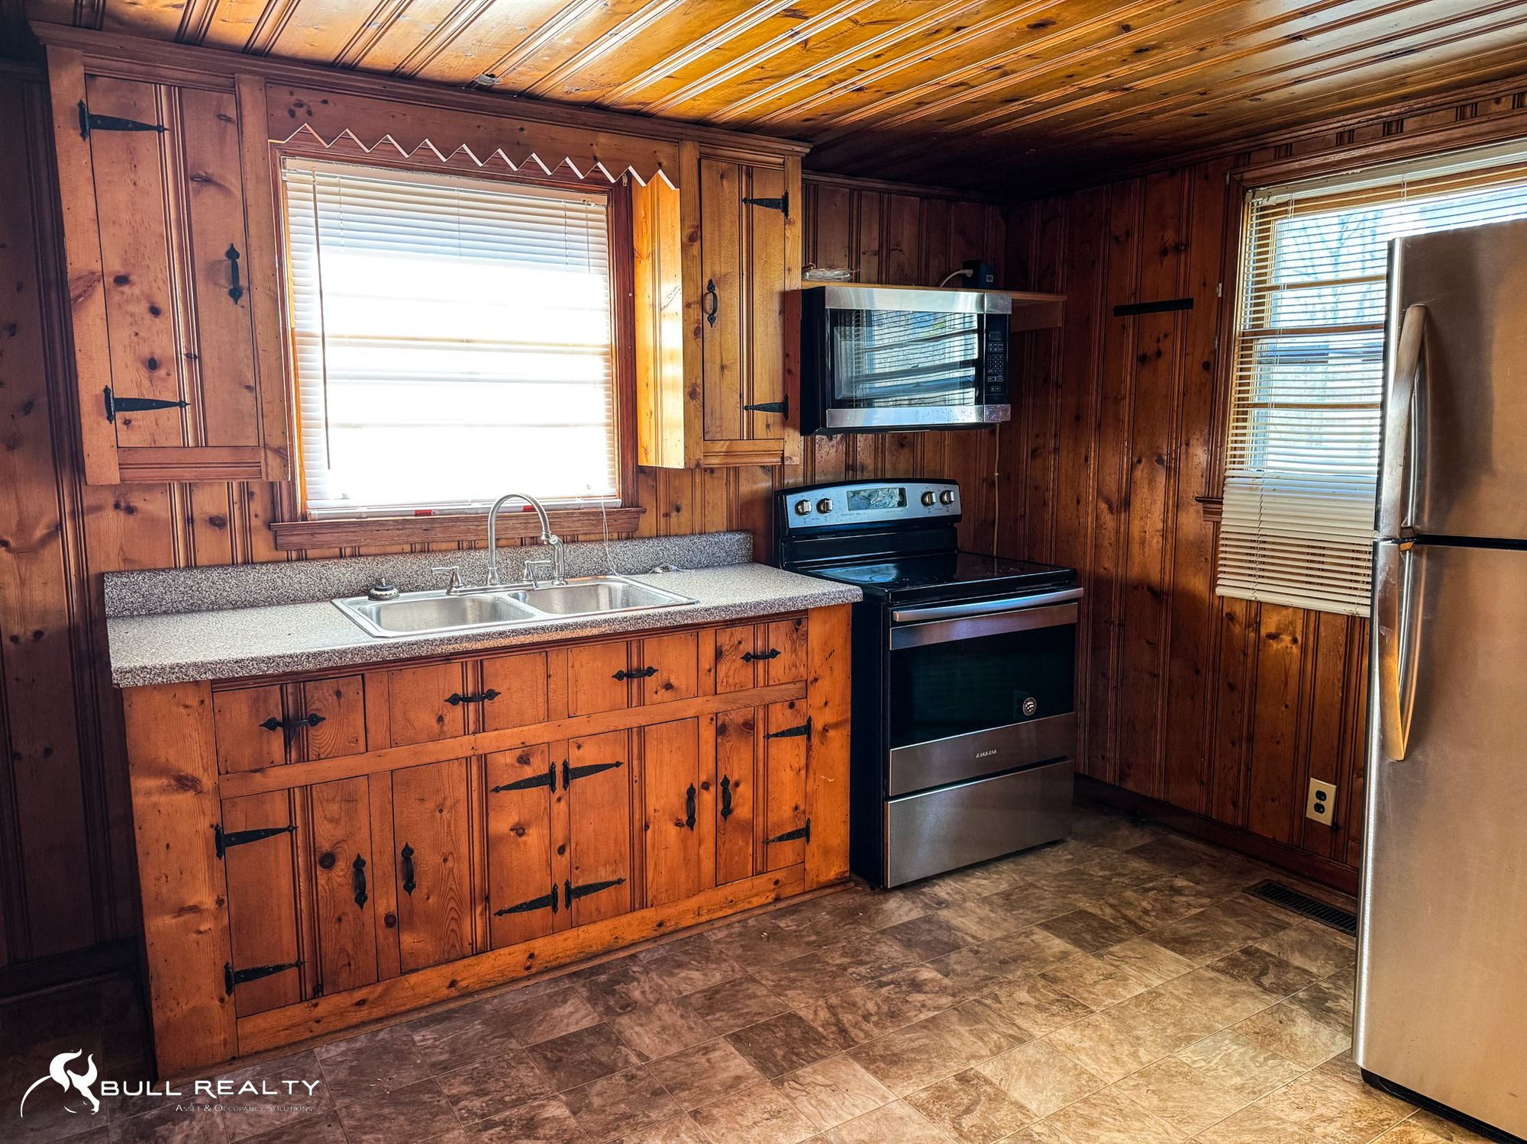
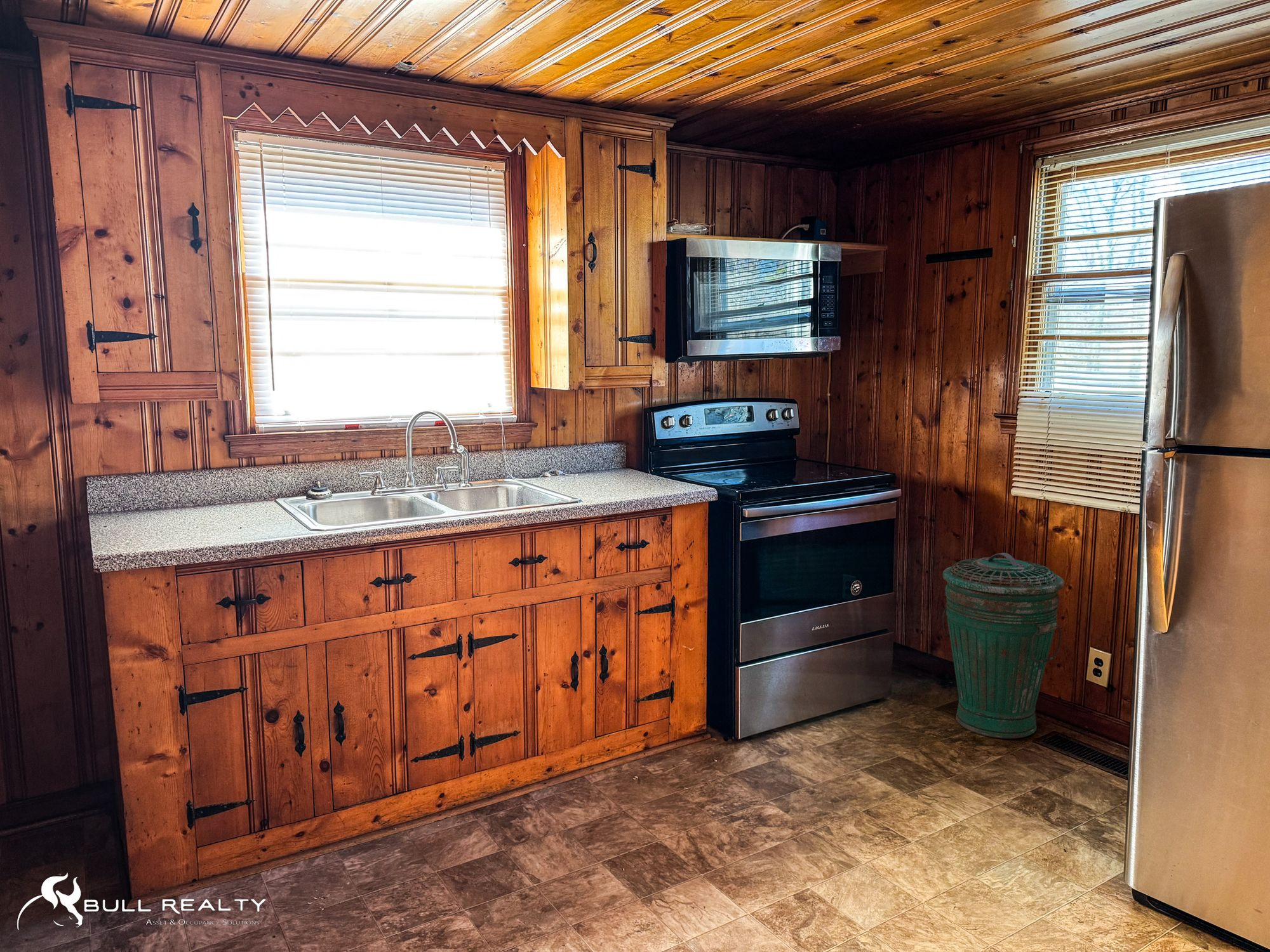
+ trash can (999, 639)
